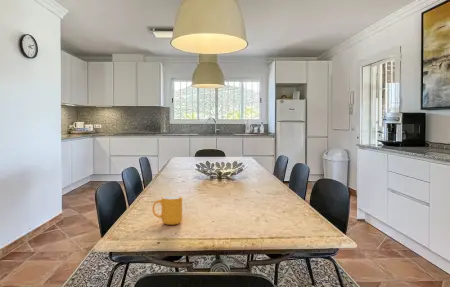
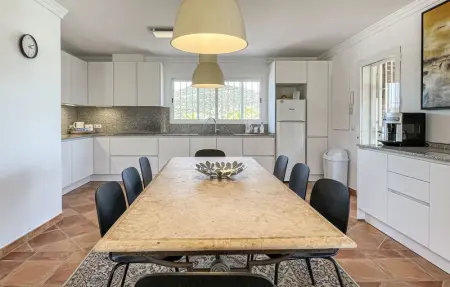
- mug (167, 210)
